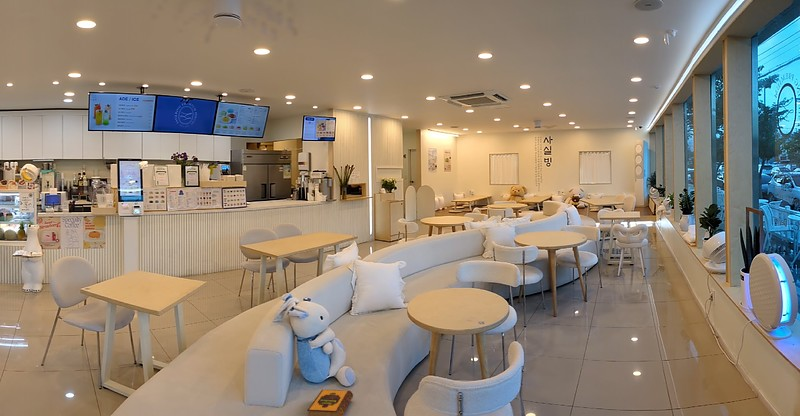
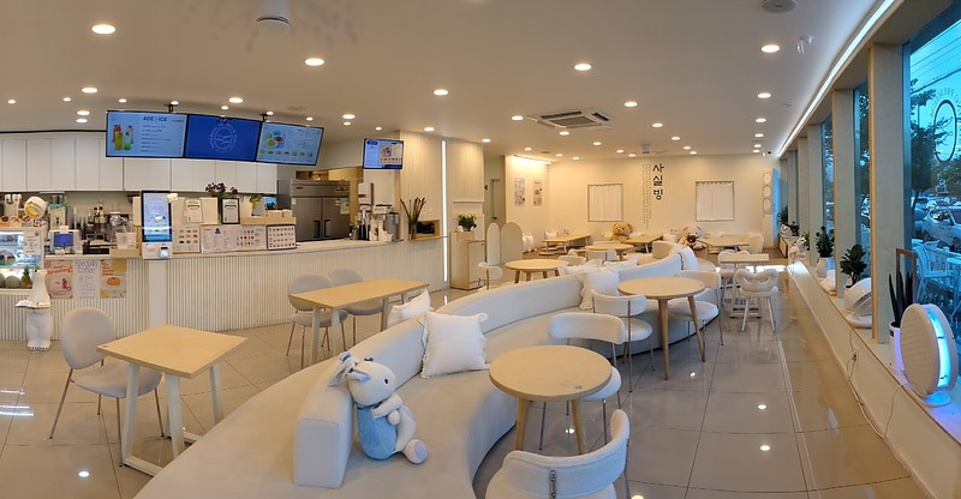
- hardback book (331, 404)
